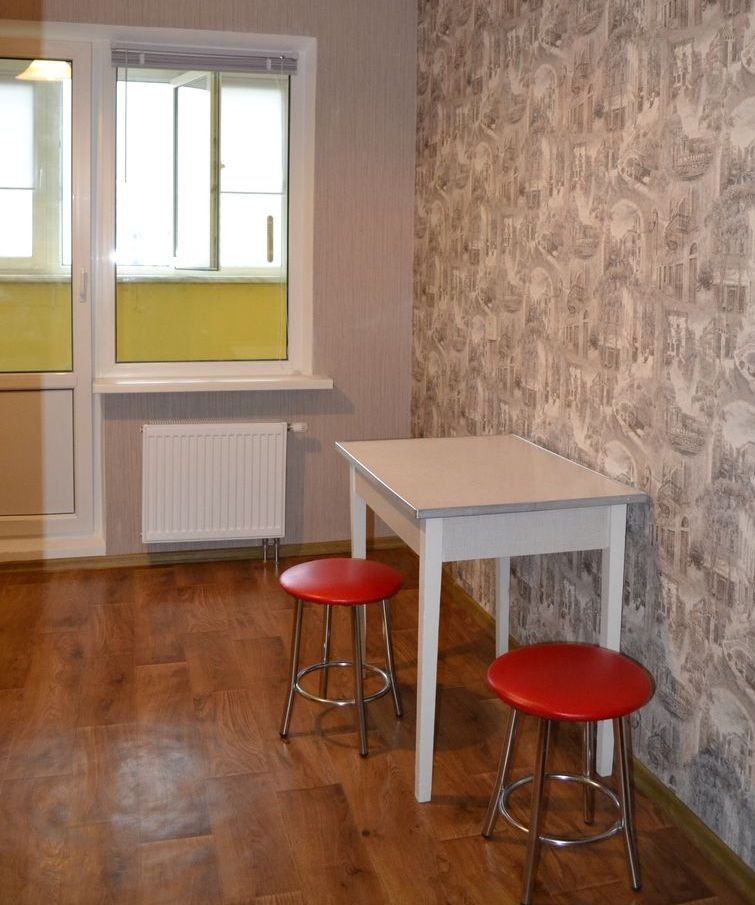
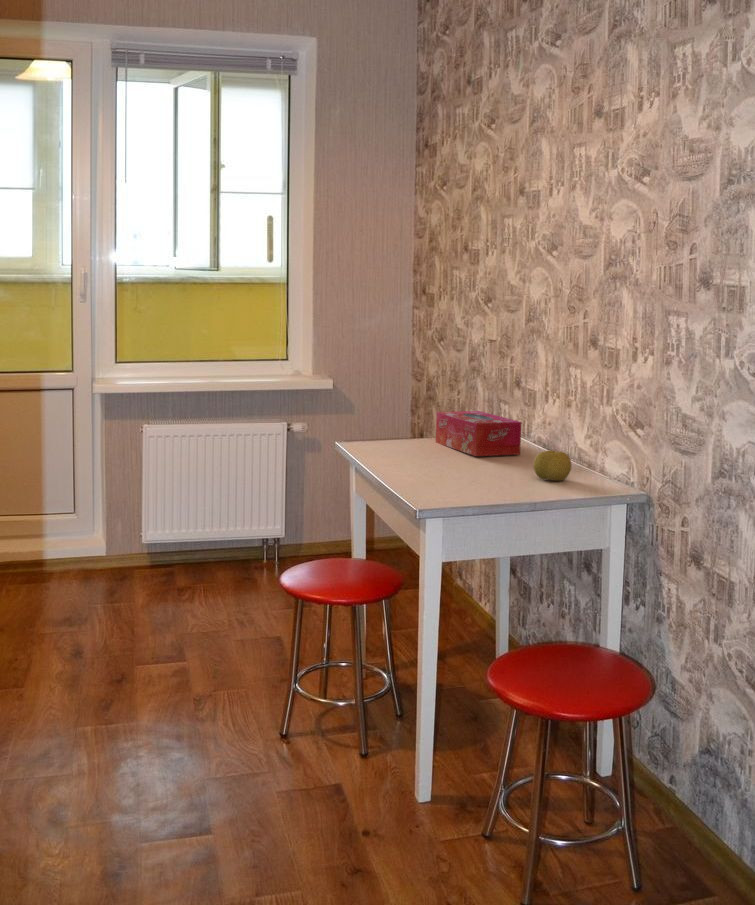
+ tissue box (477, 432)
+ fruit (552, 465)
